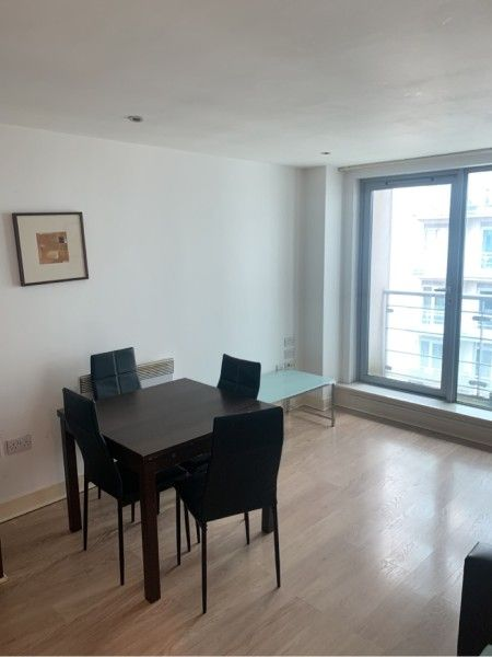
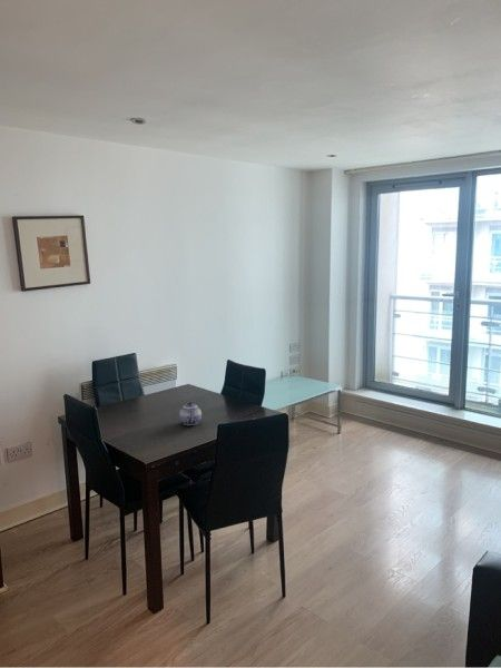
+ teapot (190, 412)
